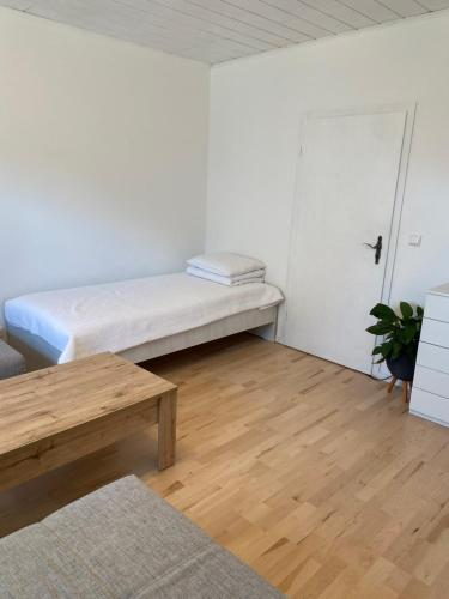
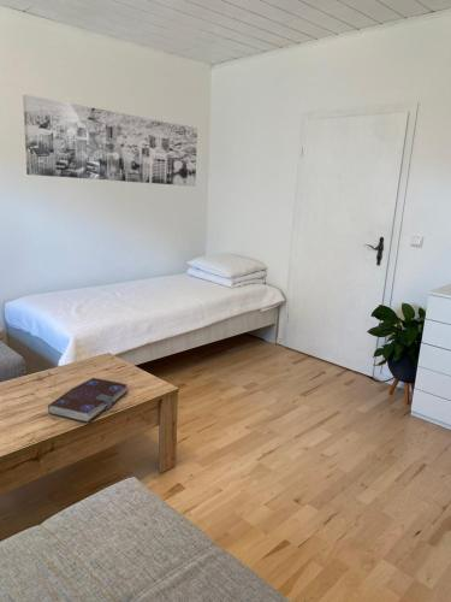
+ wall art (123, 148)
+ book (90, 397)
